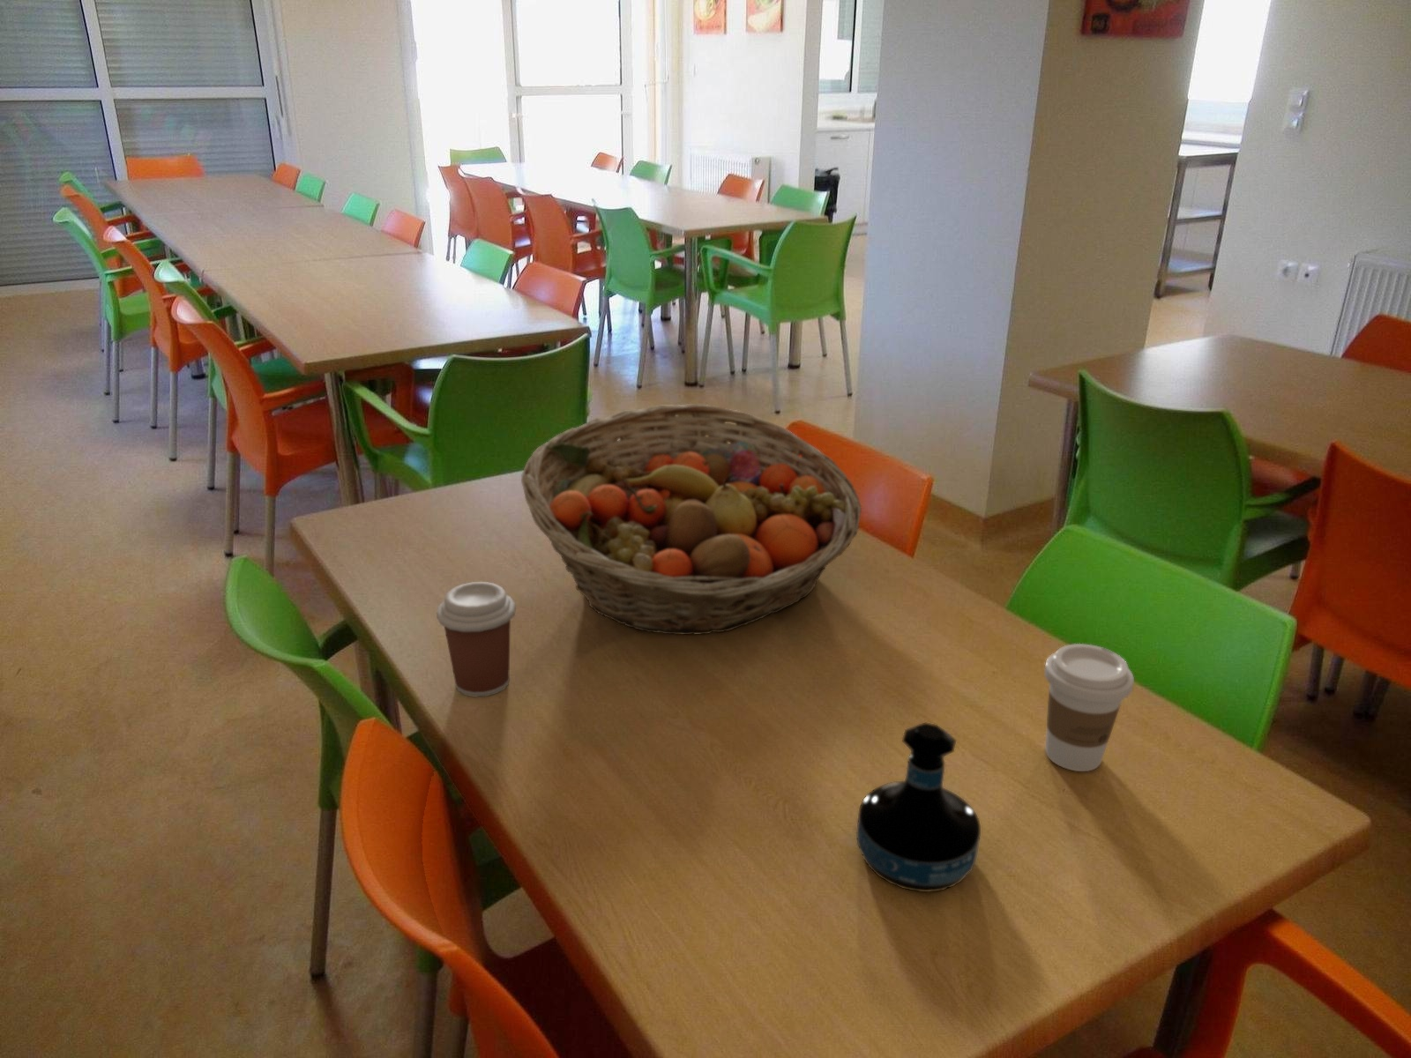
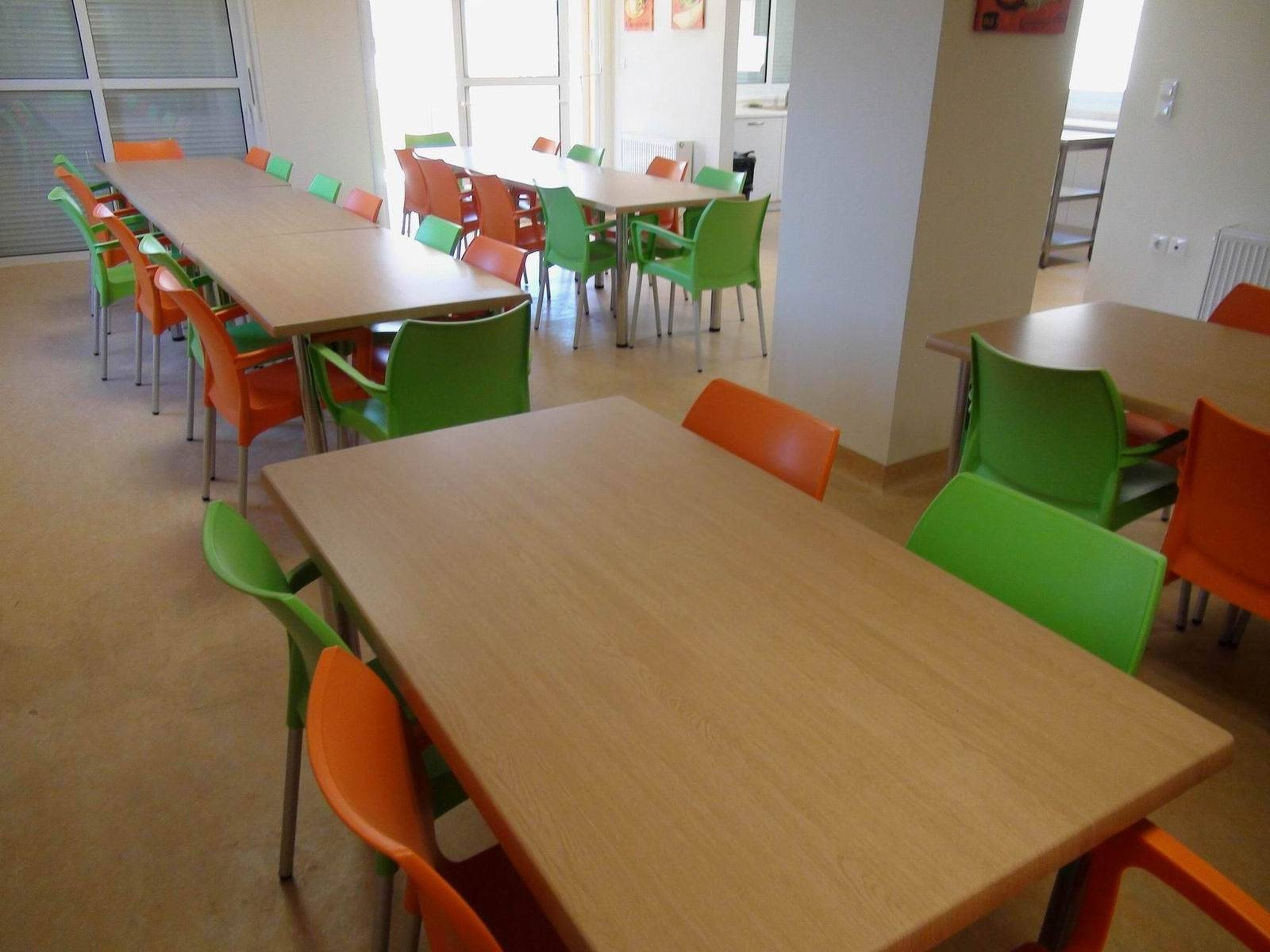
- fruit basket (696, 513)
- coffee cup (479, 639)
- tequila bottle (921, 794)
- coffee cup (1081, 709)
